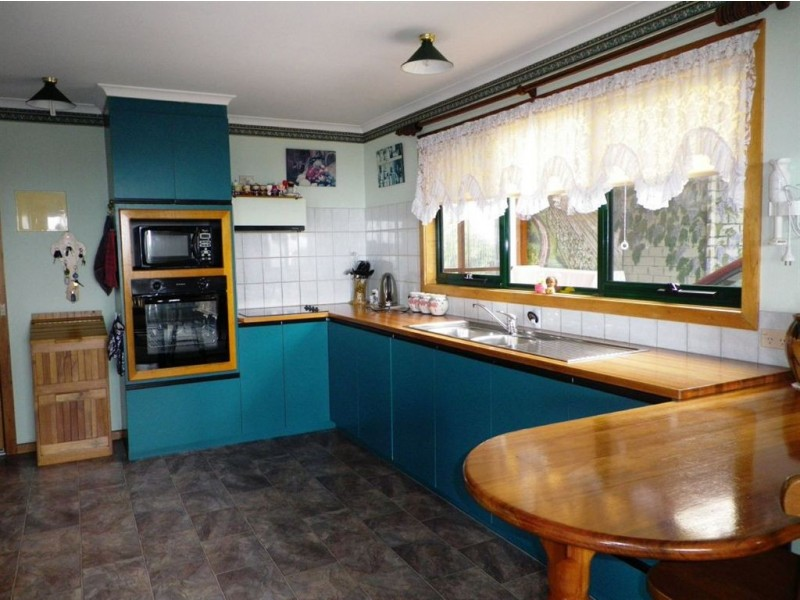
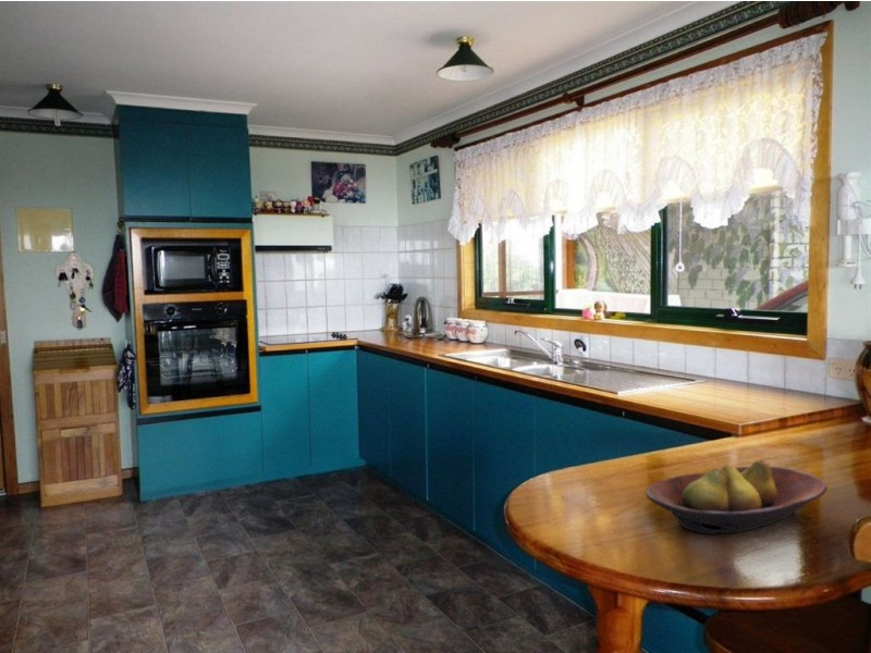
+ fruit bowl (736, 490)
